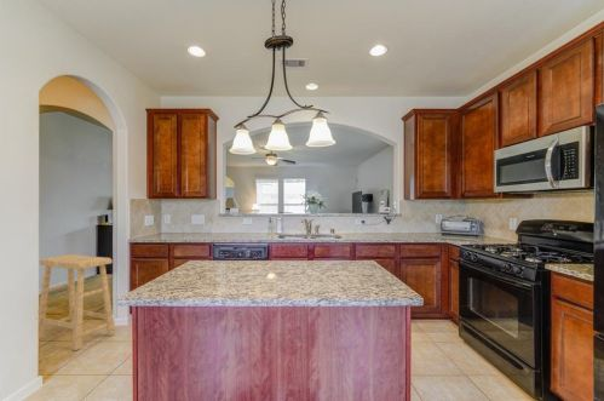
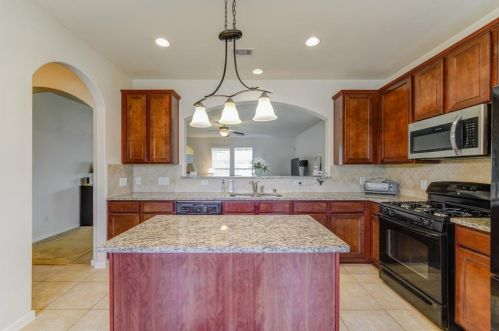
- stool (75, 297)
